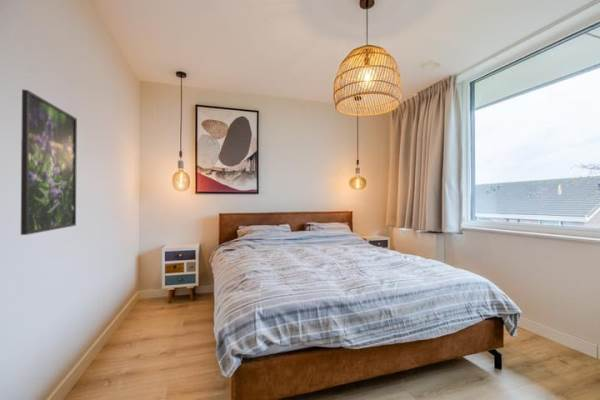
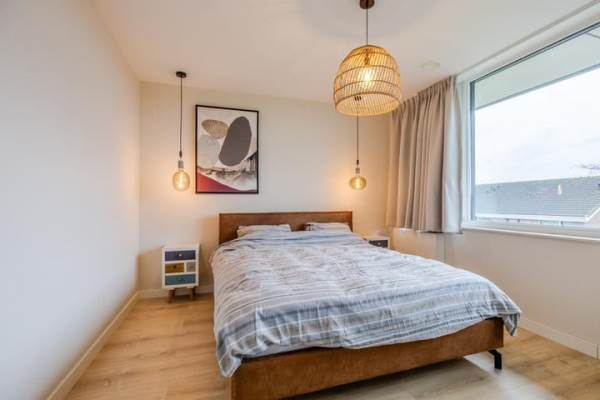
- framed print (53, 167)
